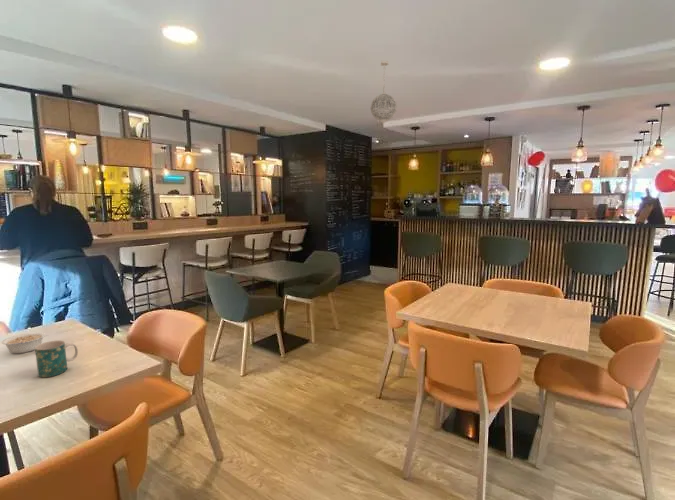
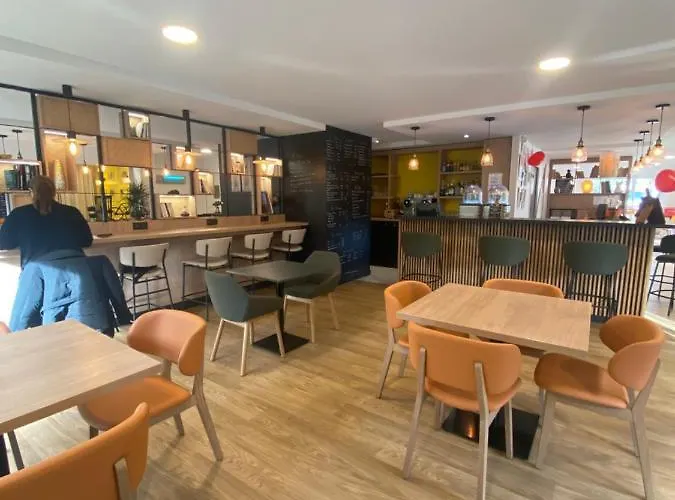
- legume (26, 342)
- pendant light (383, 93)
- mug (58, 356)
